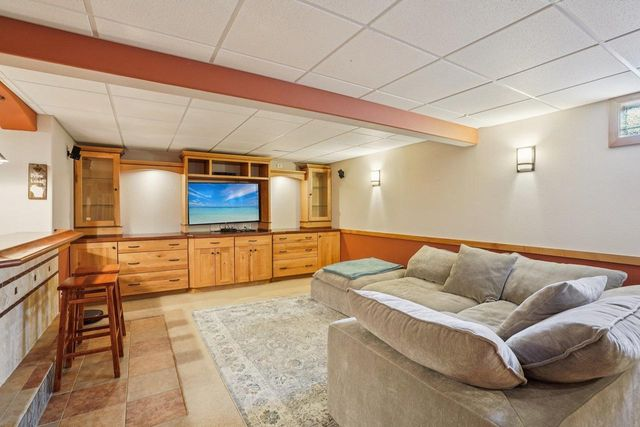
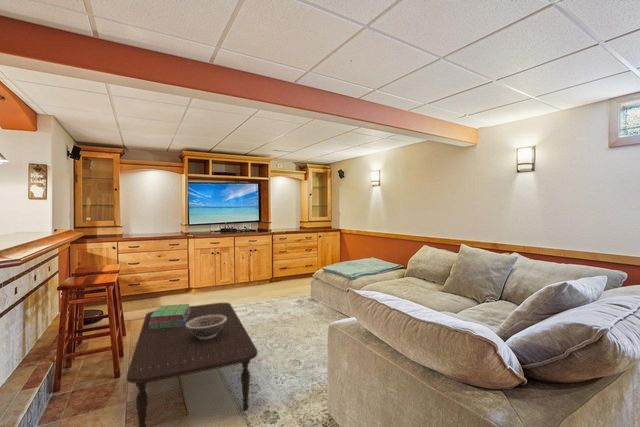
+ decorative bowl (206, 329)
+ stack of books (171, 316)
+ coffee table (193, 354)
